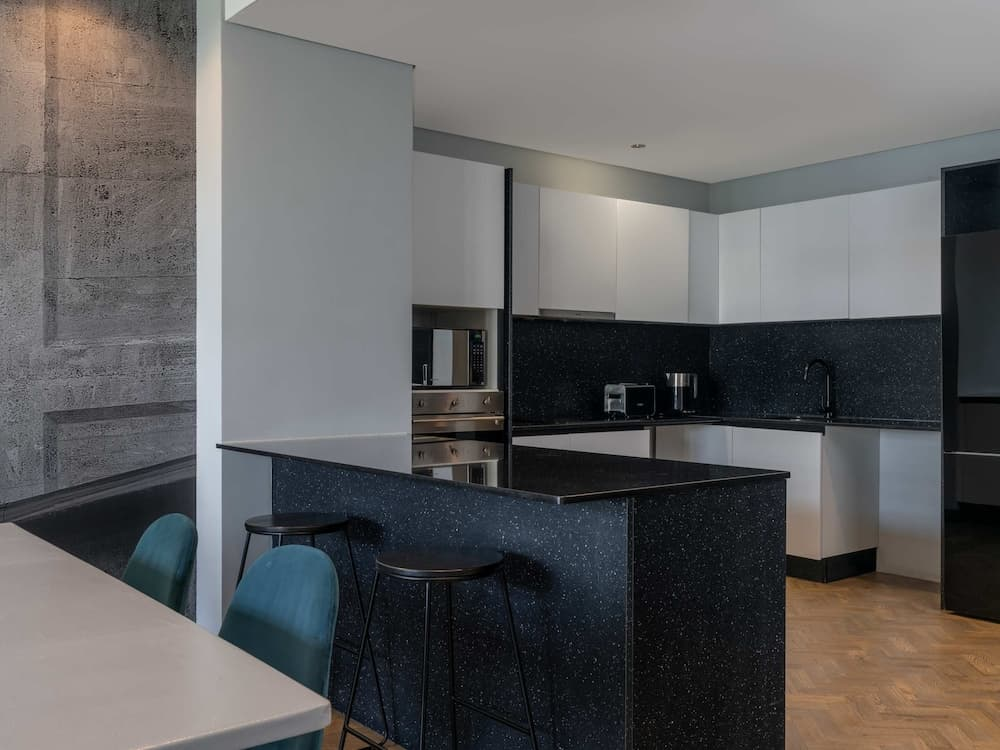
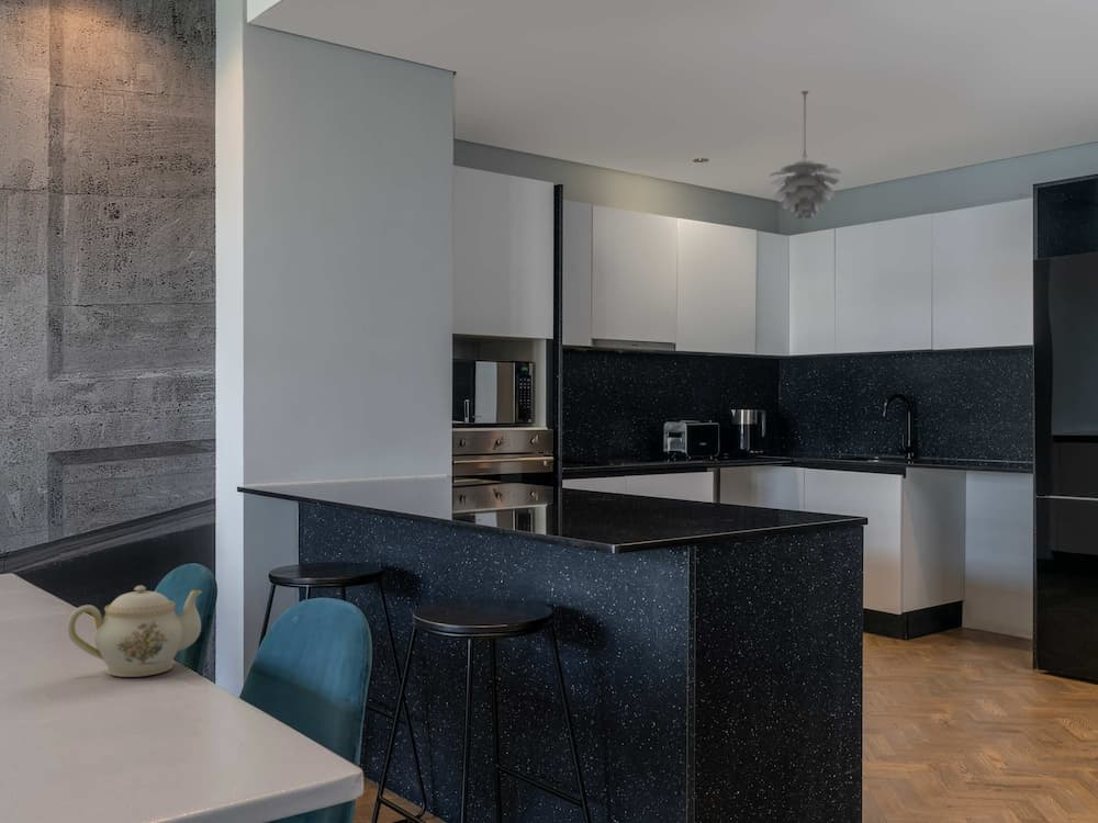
+ teapot (136, 628)
+ pendant light (805, 154)
